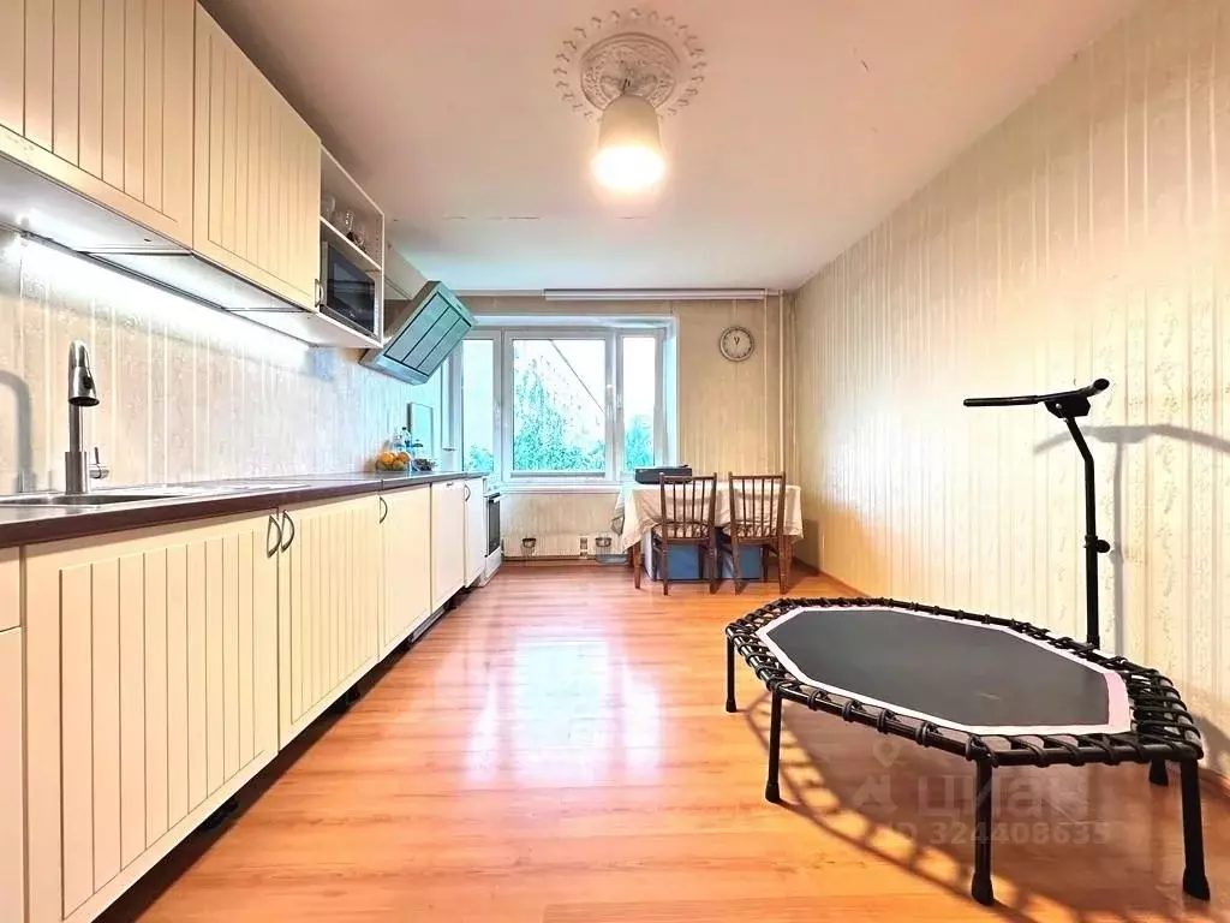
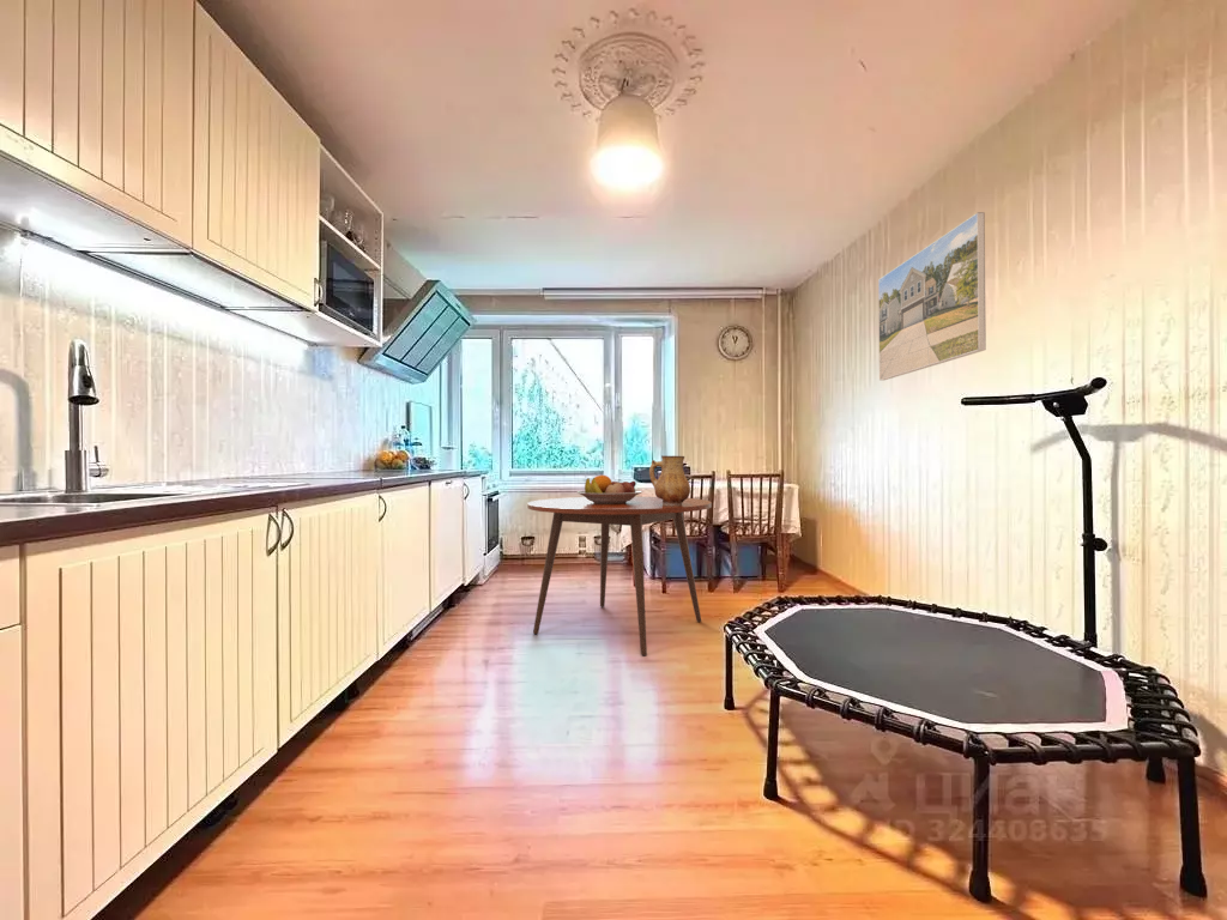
+ dining table (606, 564)
+ ceramic pitcher (671, 479)
+ fruit bowl (609, 488)
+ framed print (923, 309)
